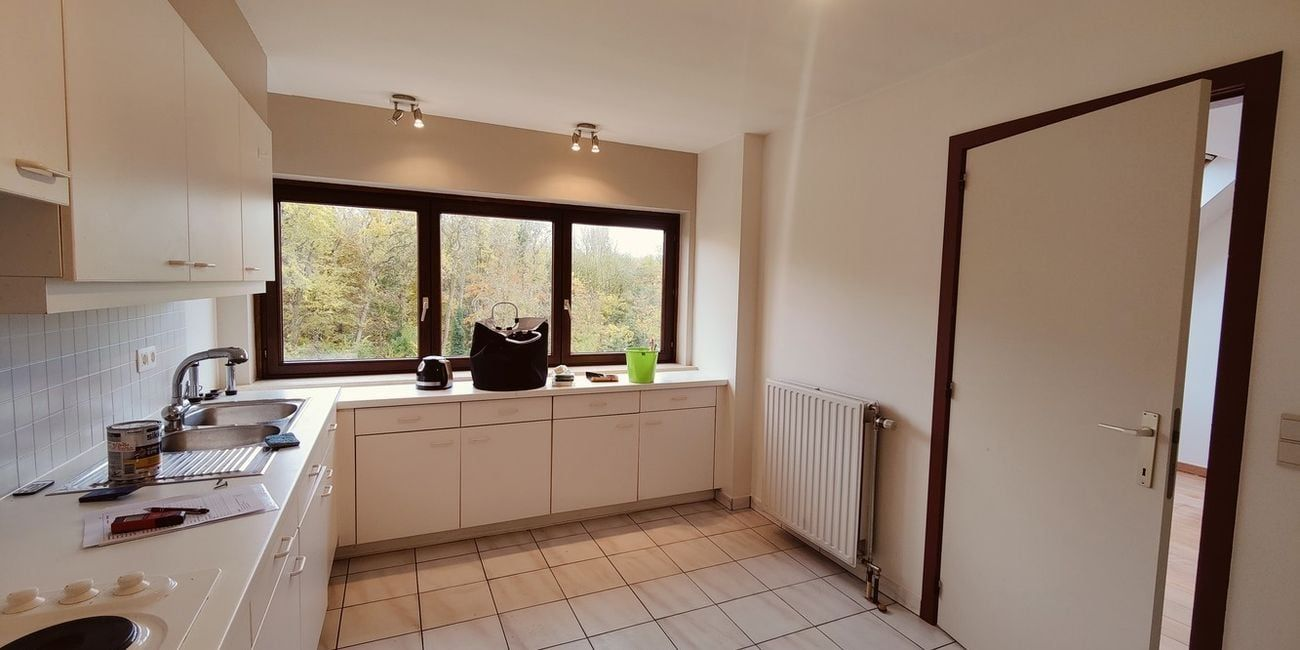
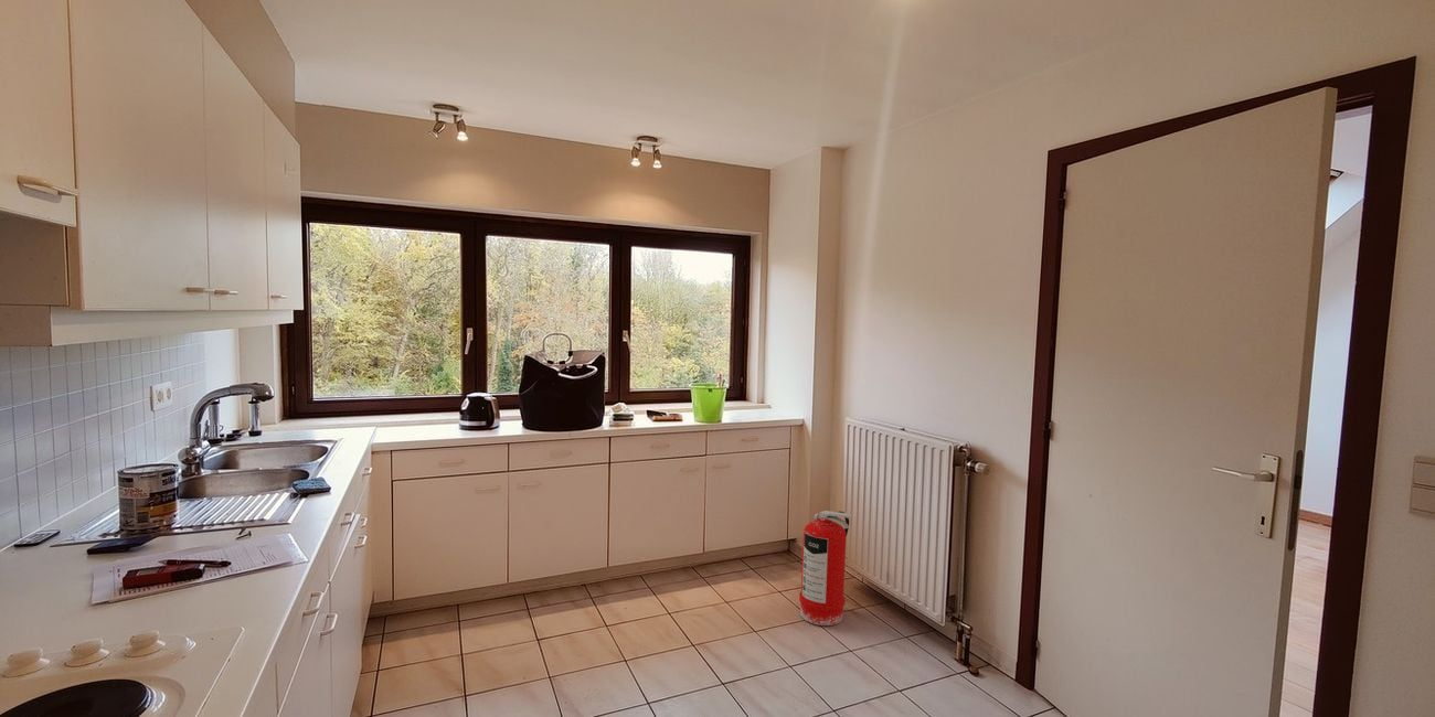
+ fire extinguisher (831, 560)
